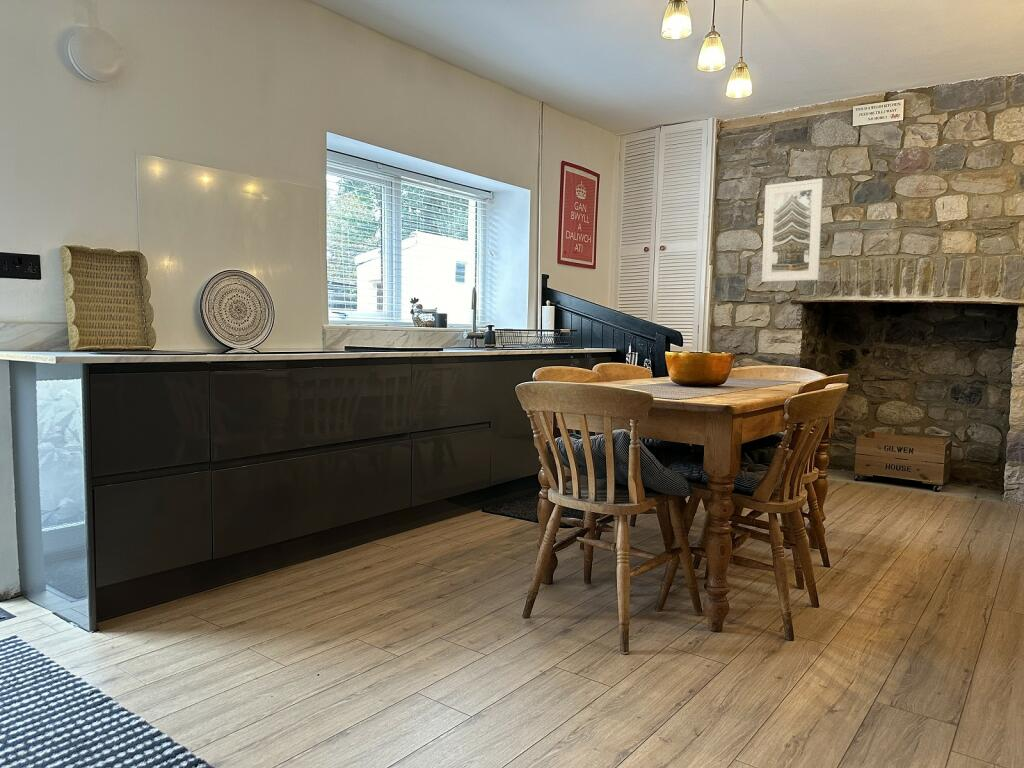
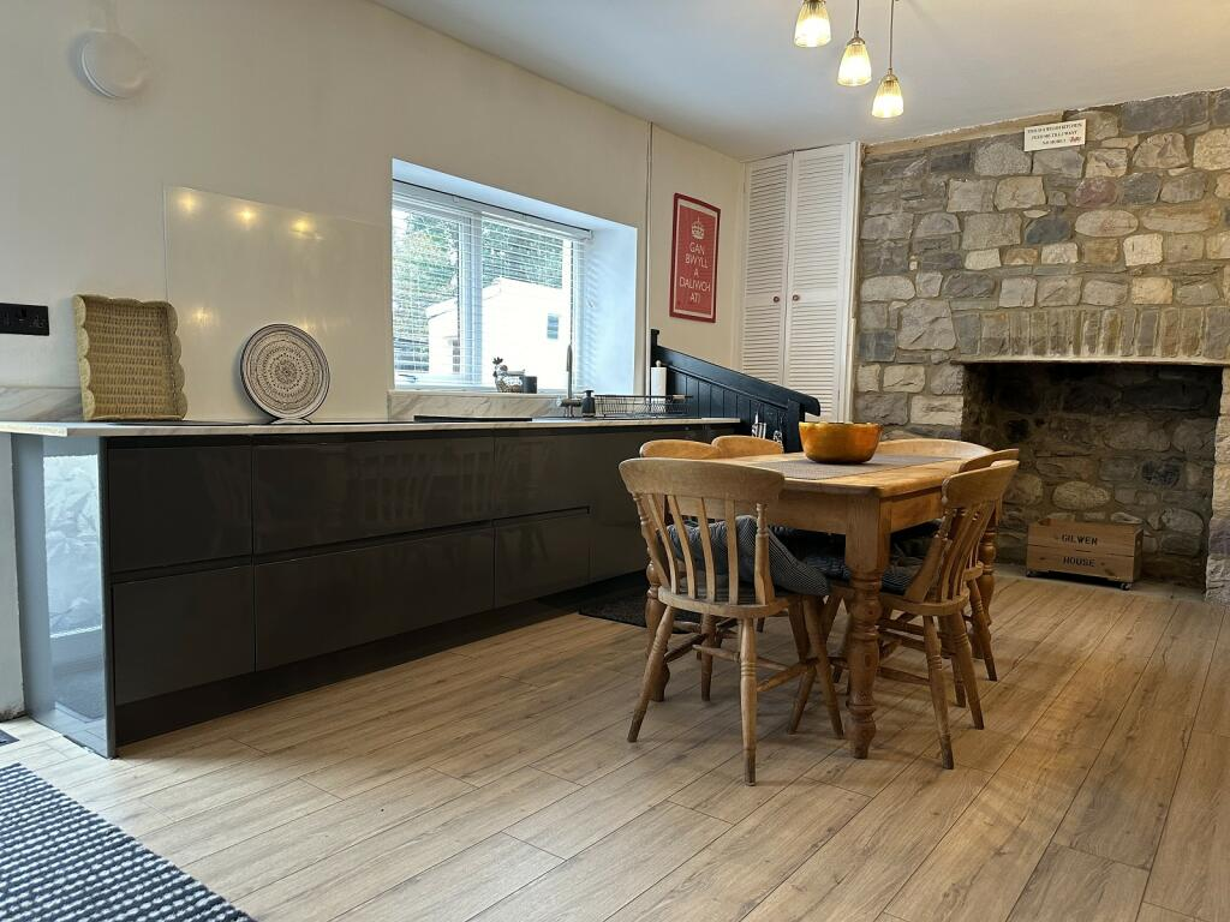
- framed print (791, 231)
